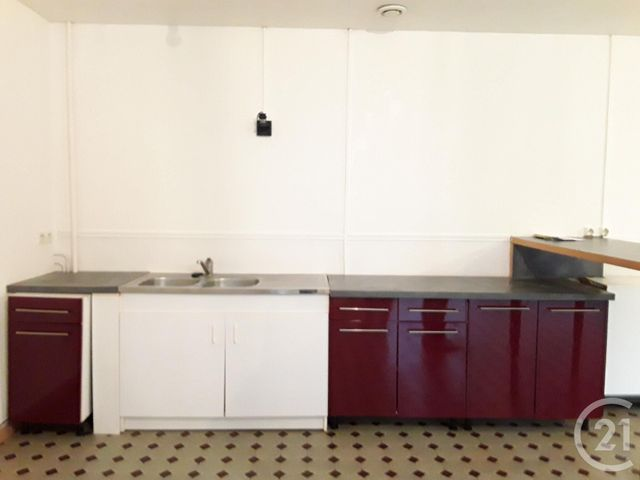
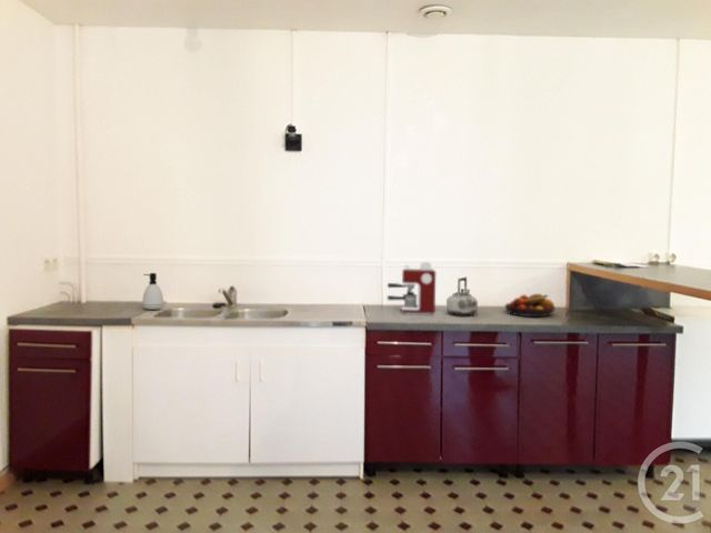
+ soap dispenser (152, 291)
+ kettle (462, 295)
+ fruit bowl (529, 303)
+ coffee maker (411, 286)
